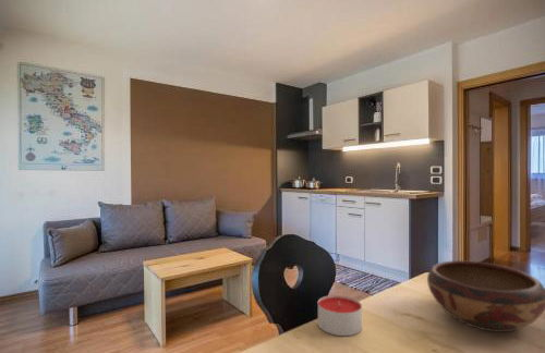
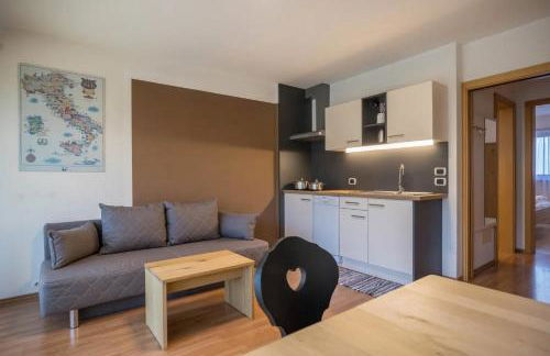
- decorative bowl (482, 295)
- candle (339, 313)
